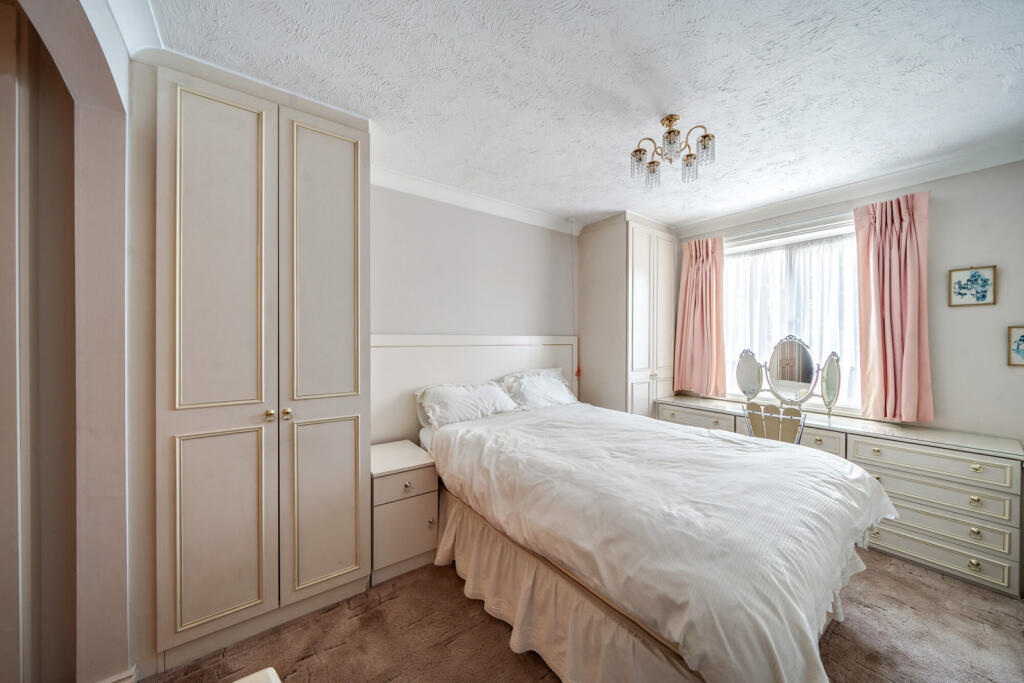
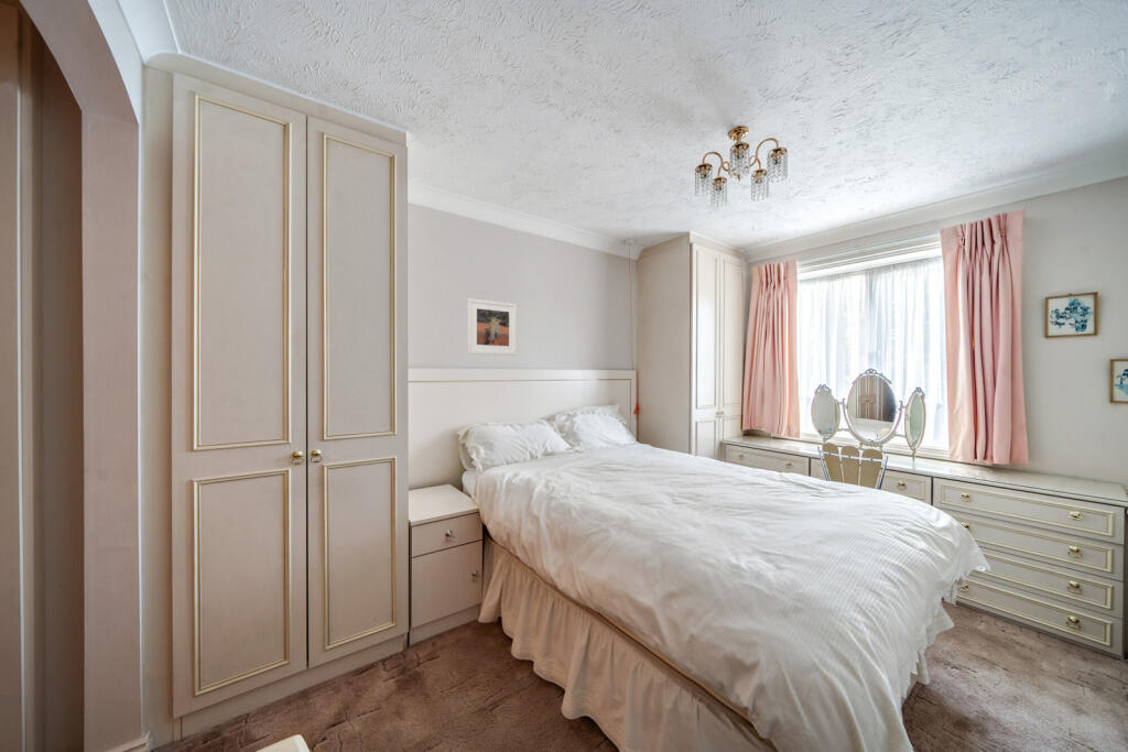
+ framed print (492, 327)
